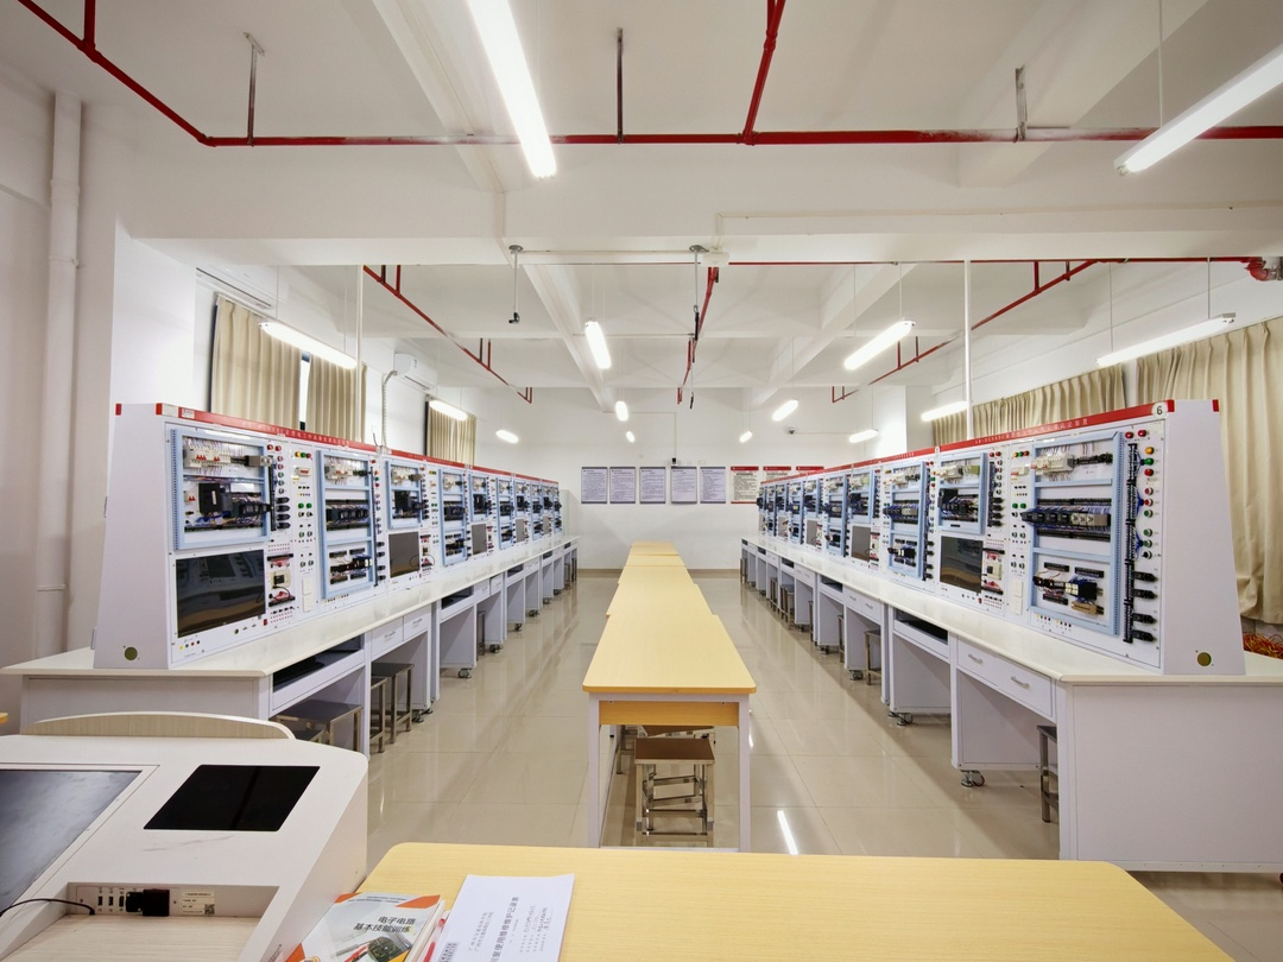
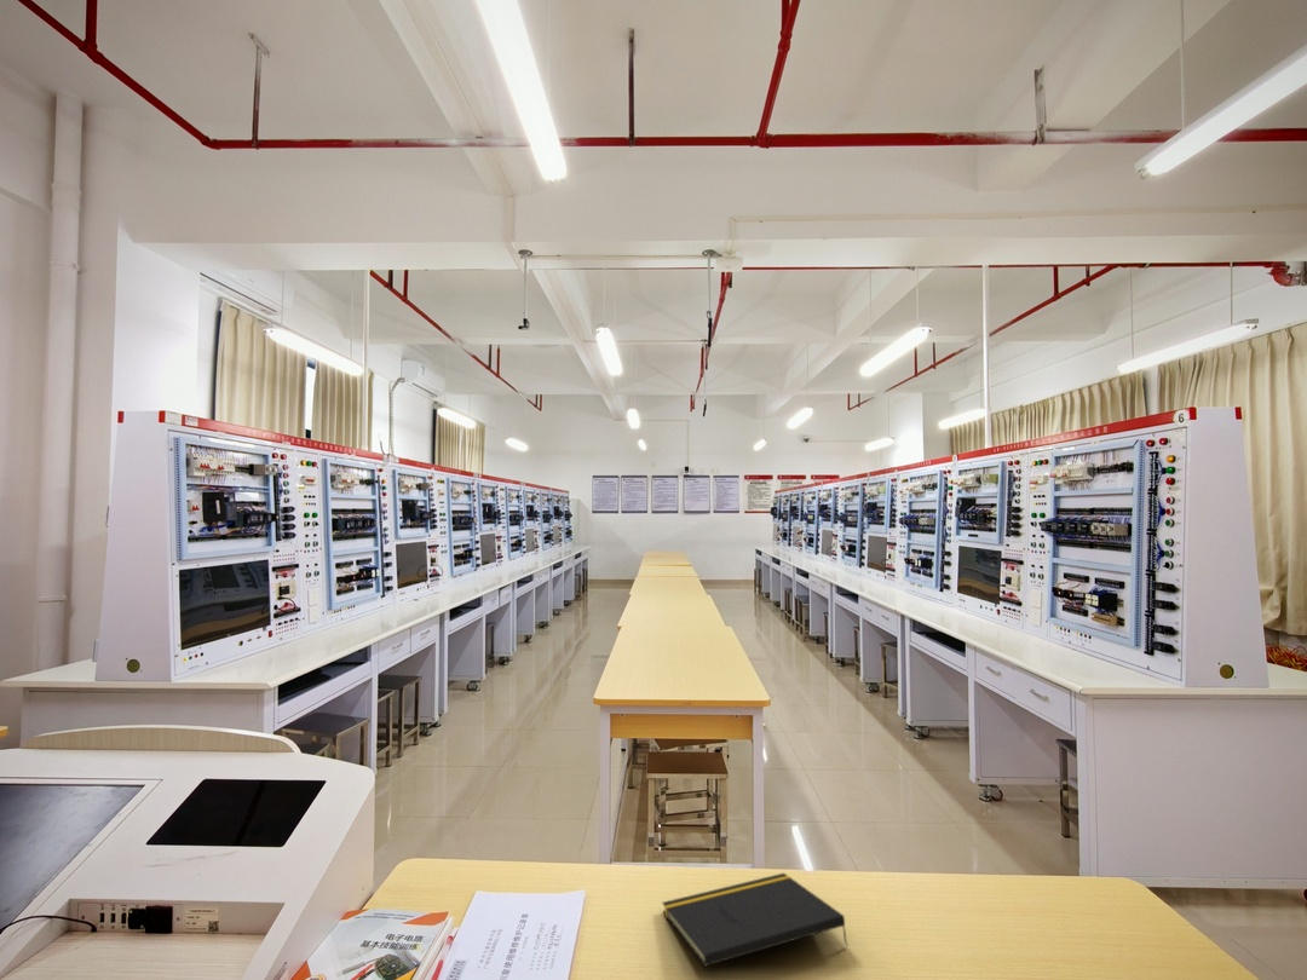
+ notepad (749, 913)
